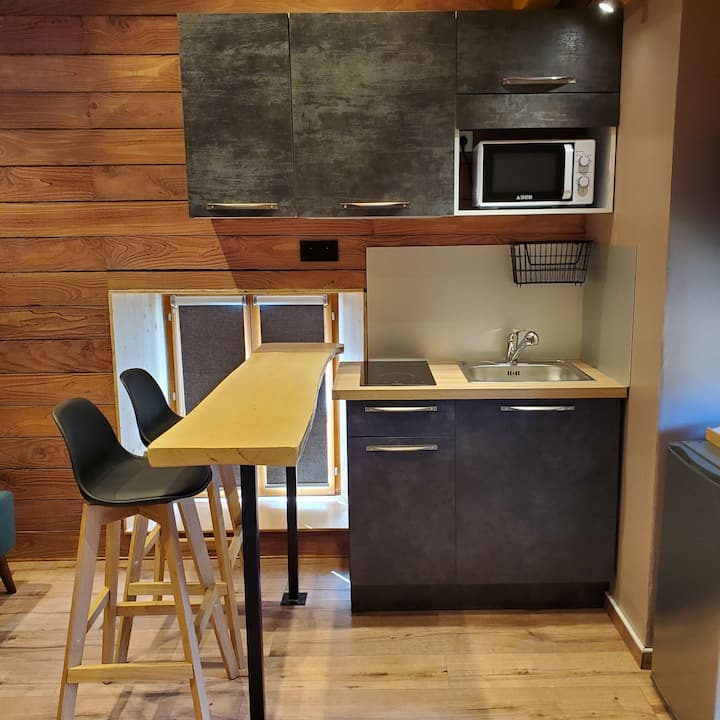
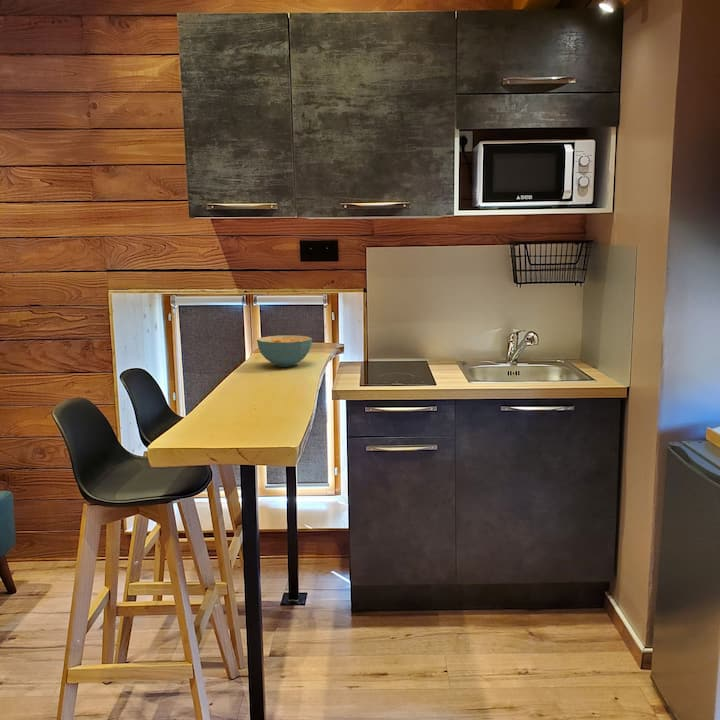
+ cereal bowl (285, 352)
